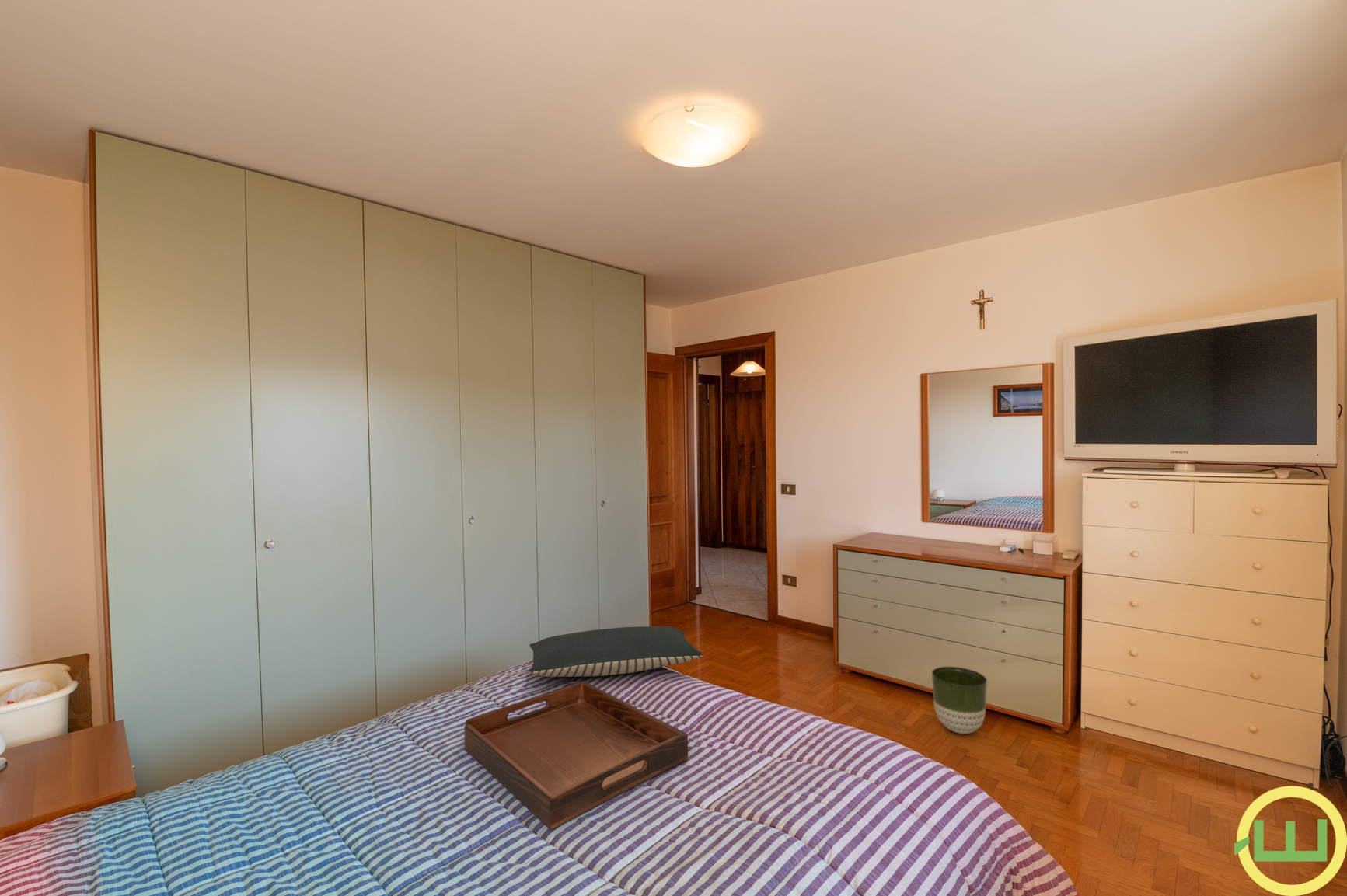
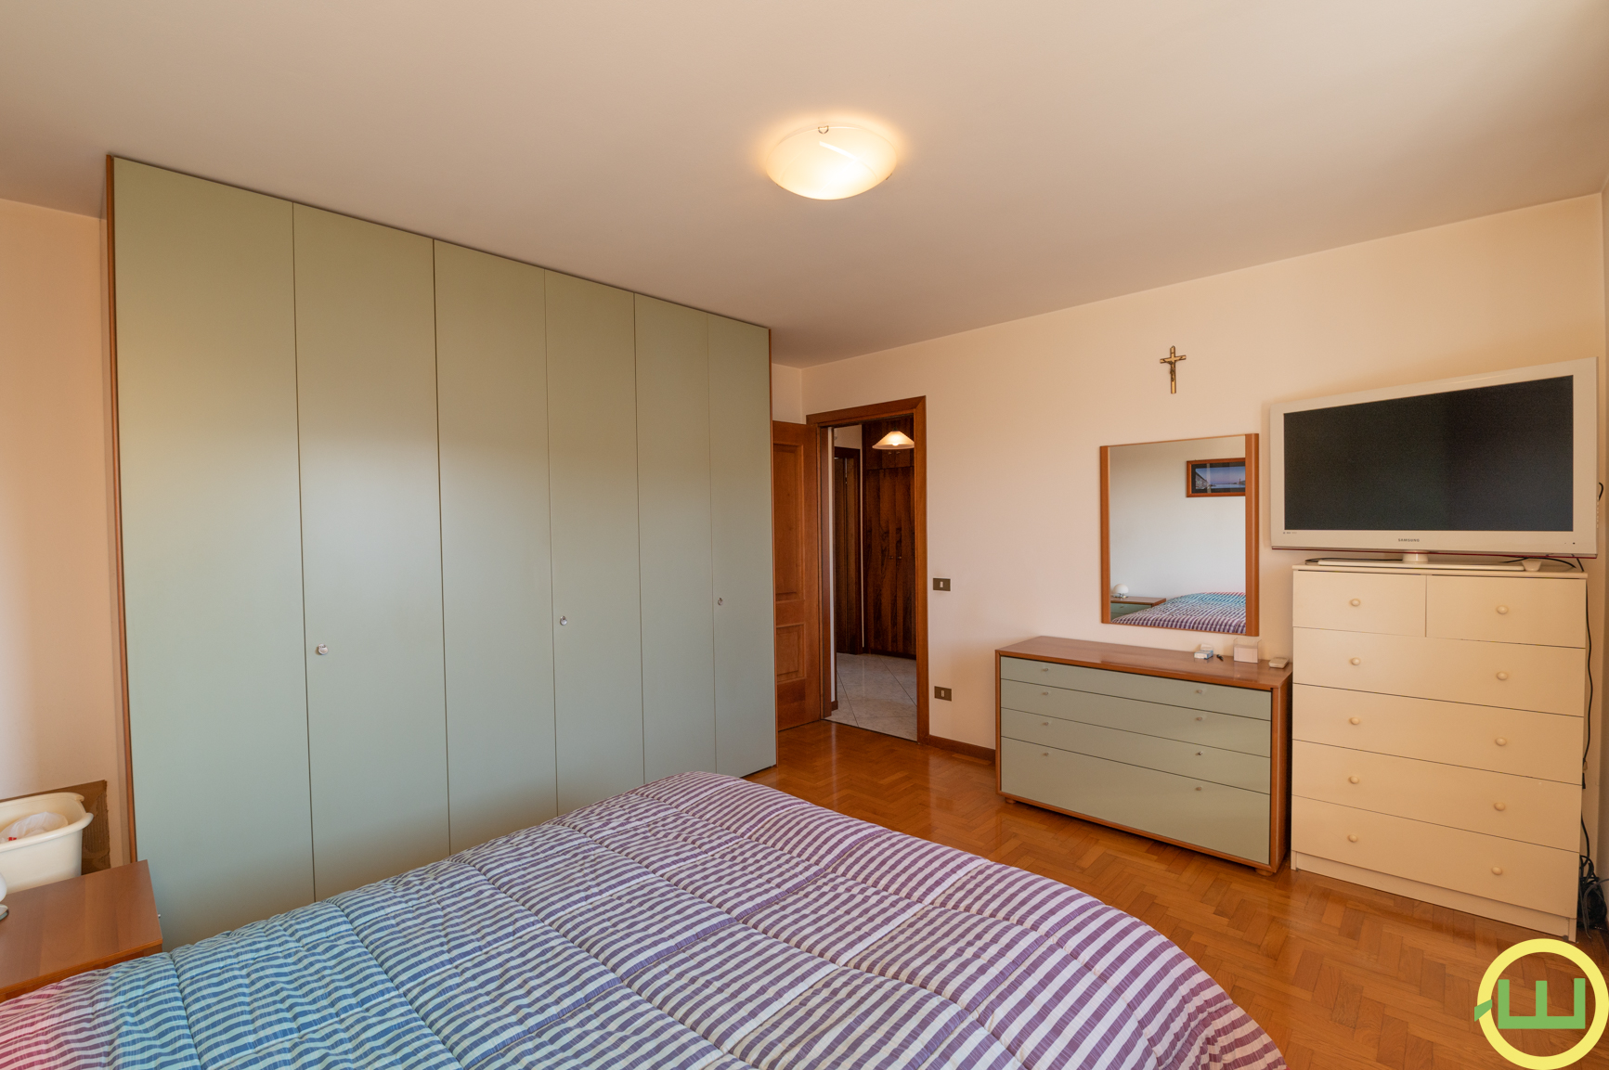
- pillow (613, 650)
- serving tray (571, 740)
- planter (959, 703)
